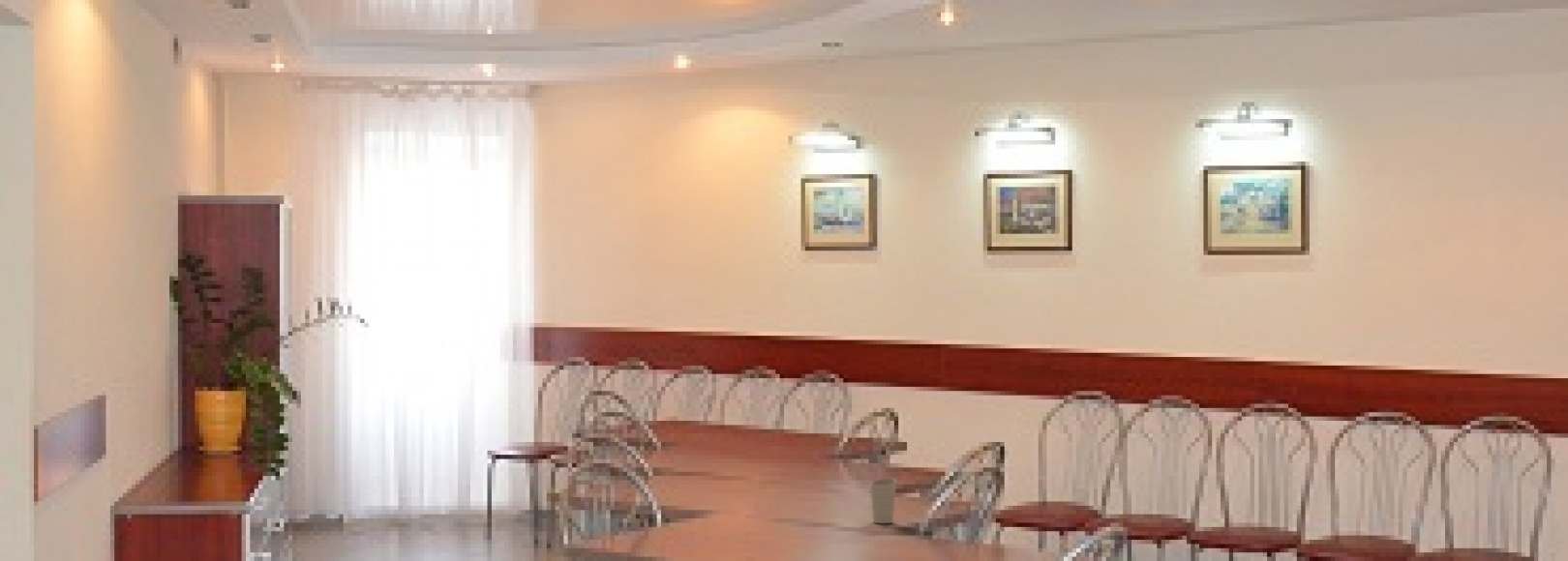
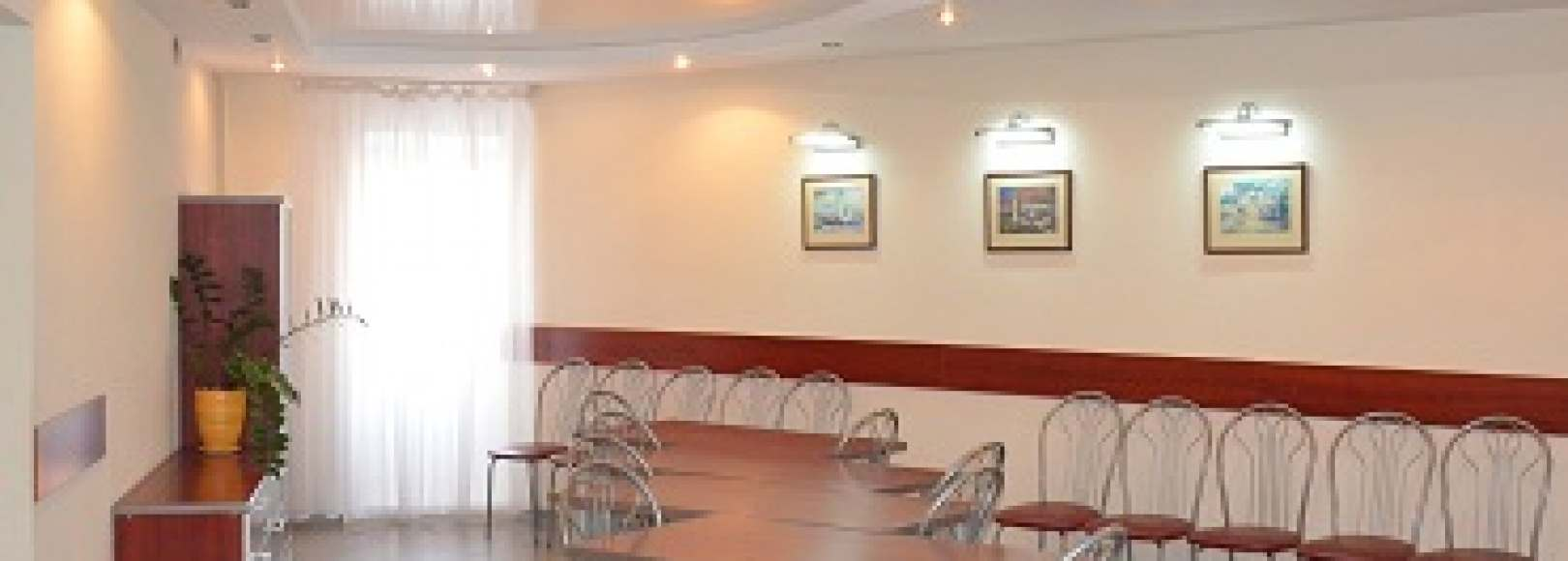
- cup (883, 500)
